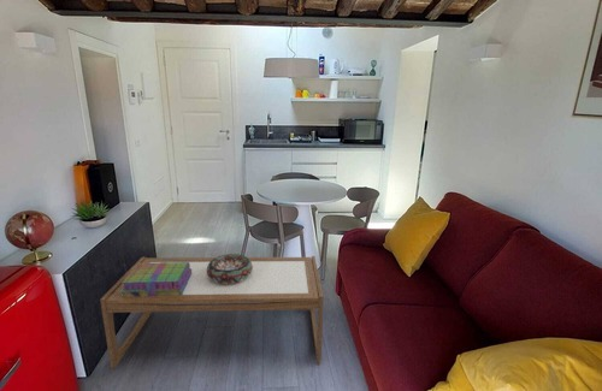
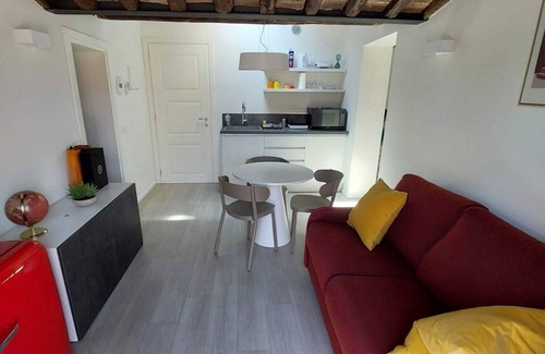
- stack of books (158, 276)
- coffee table (224, 306)
- decorative bowl (229, 266)
